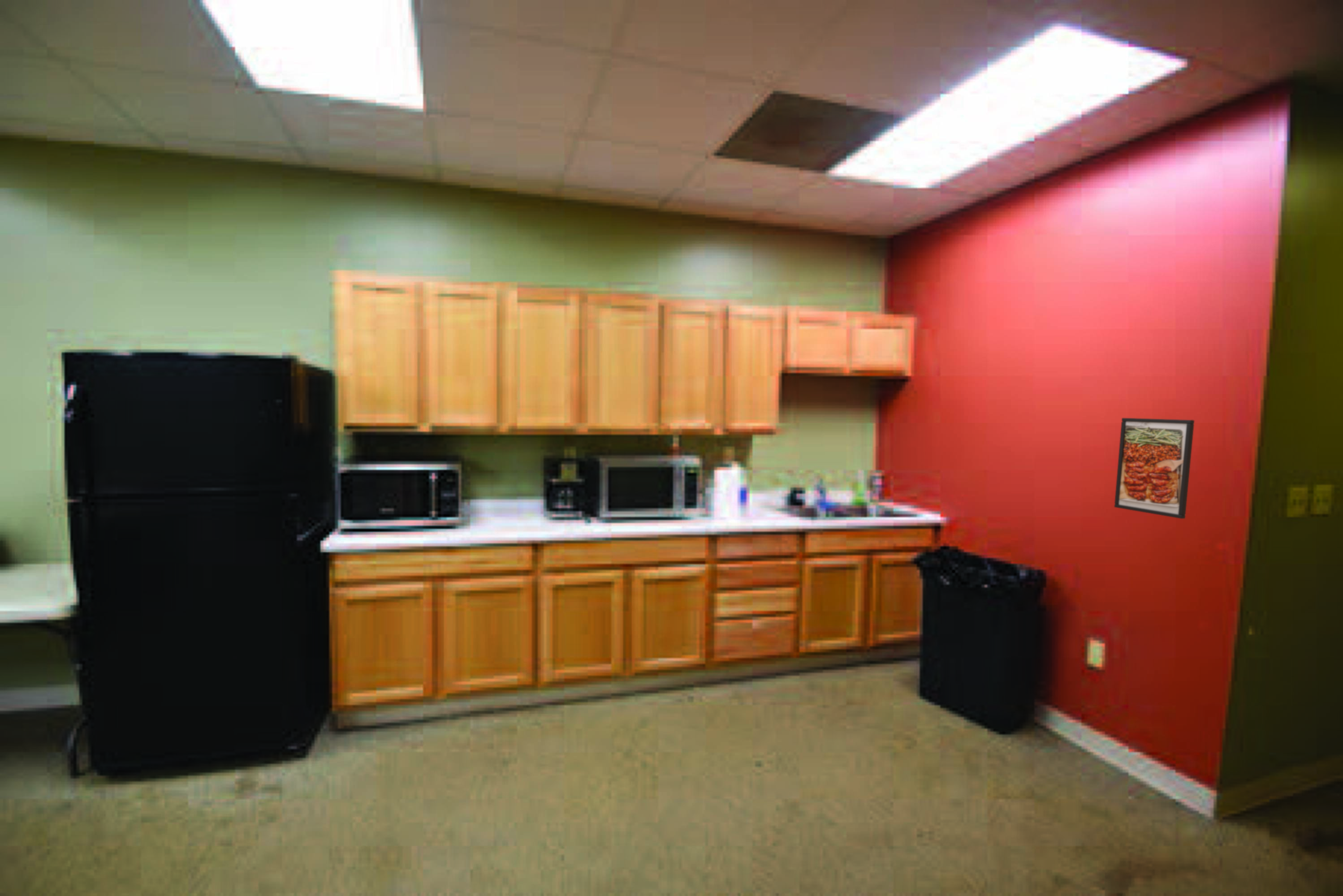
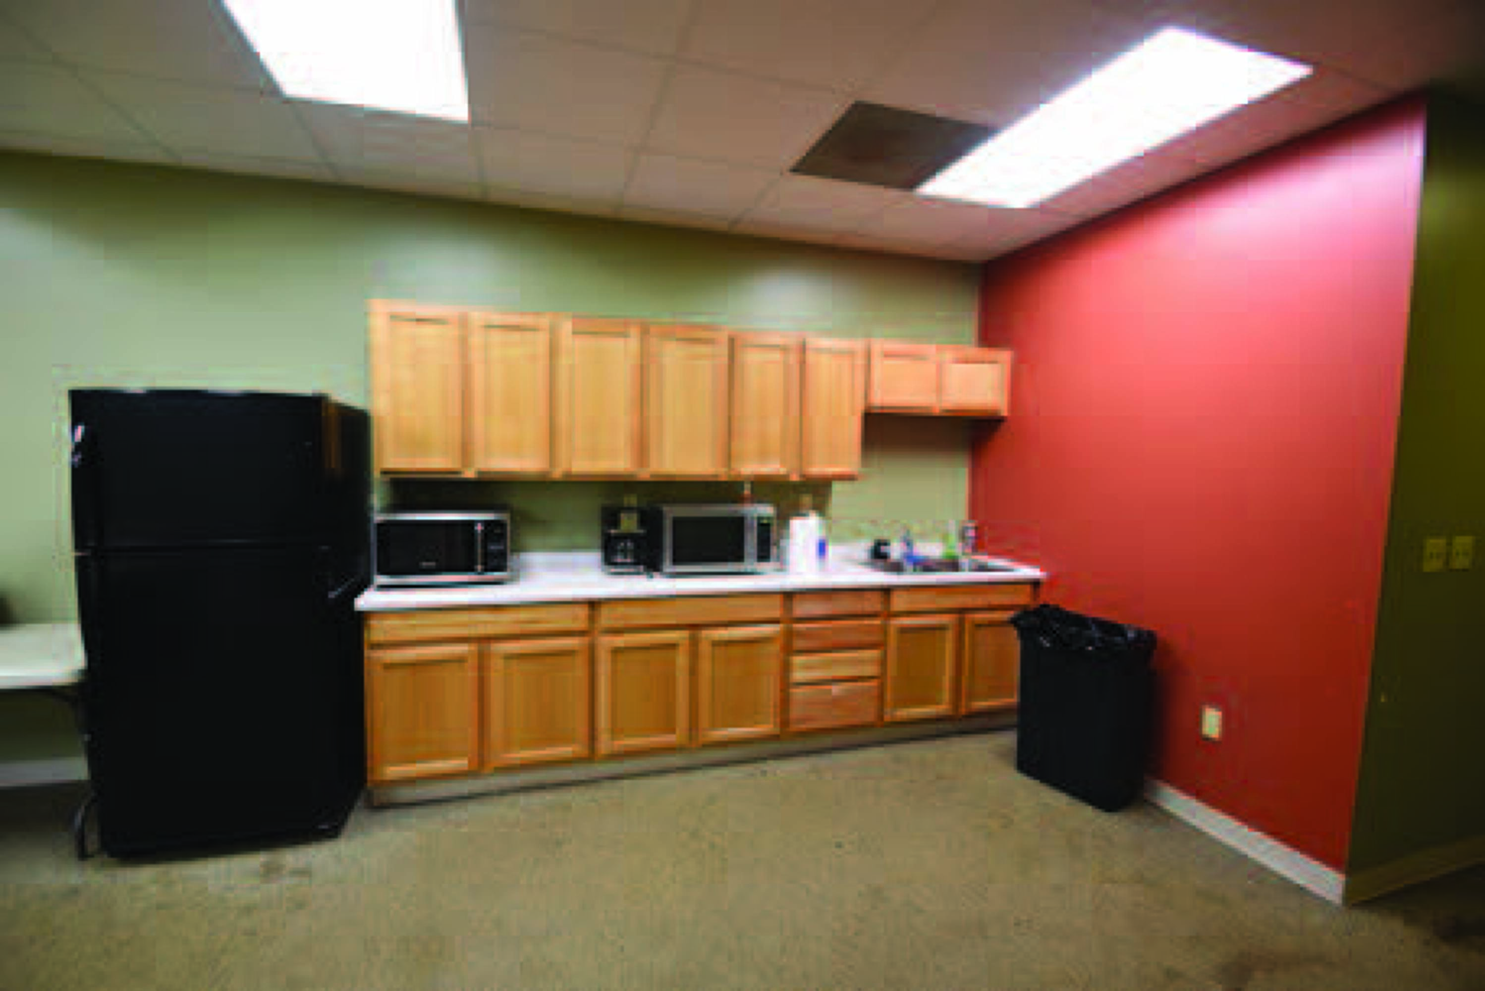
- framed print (1152, 466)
